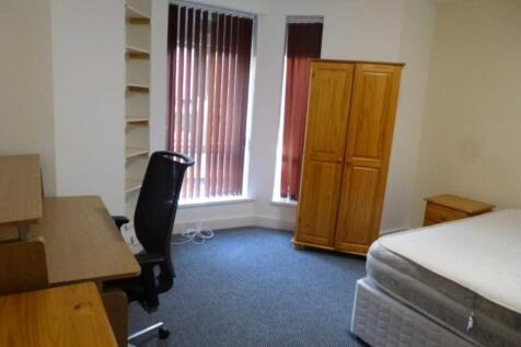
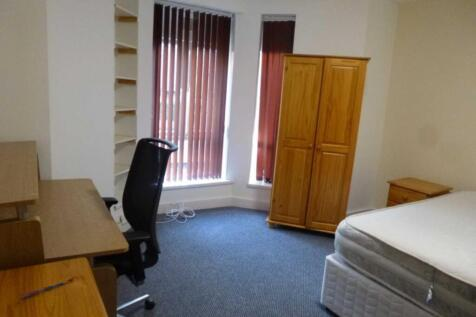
+ pen (44, 288)
